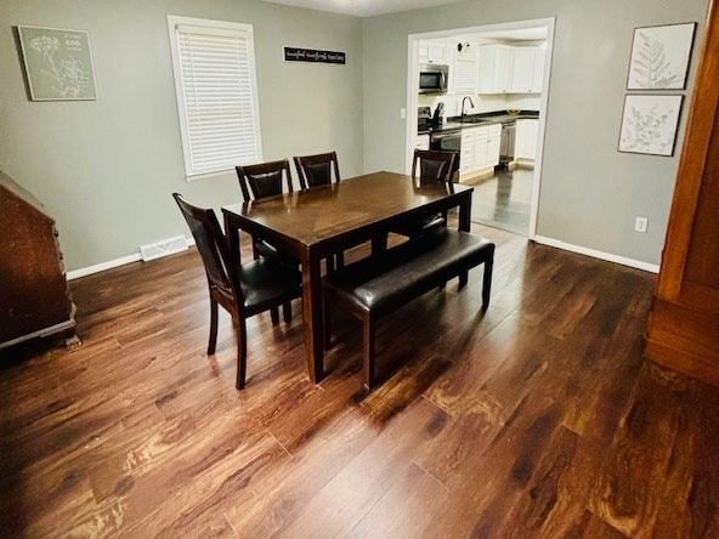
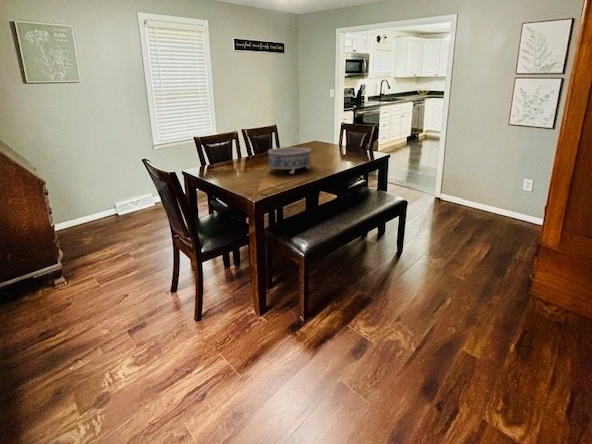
+ decorative bowl (290, 159)
